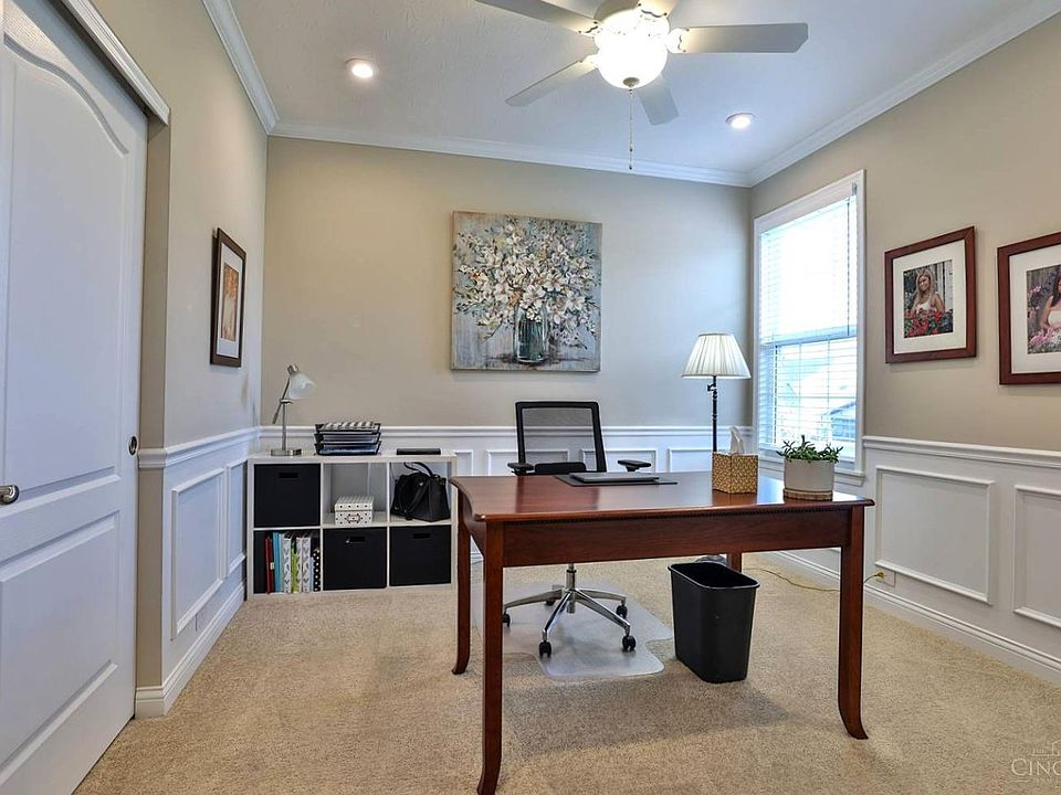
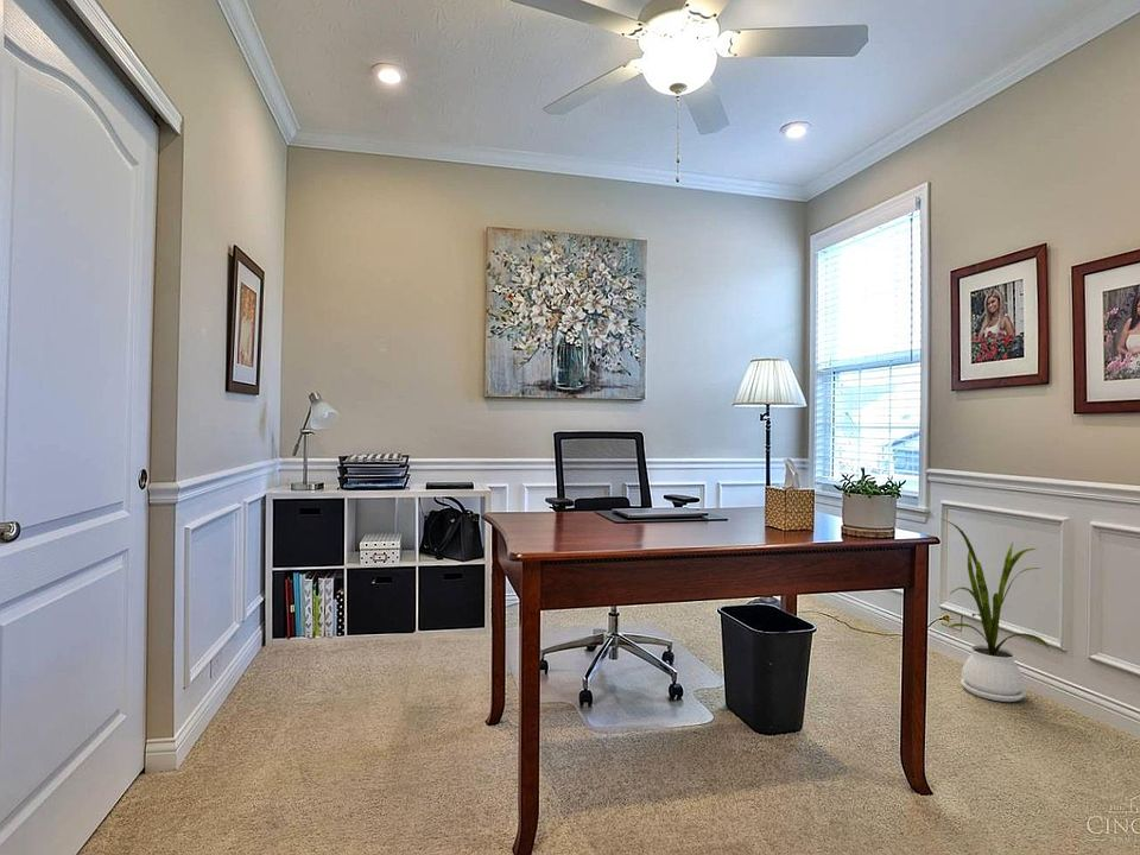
+ house plant (987, 607)
